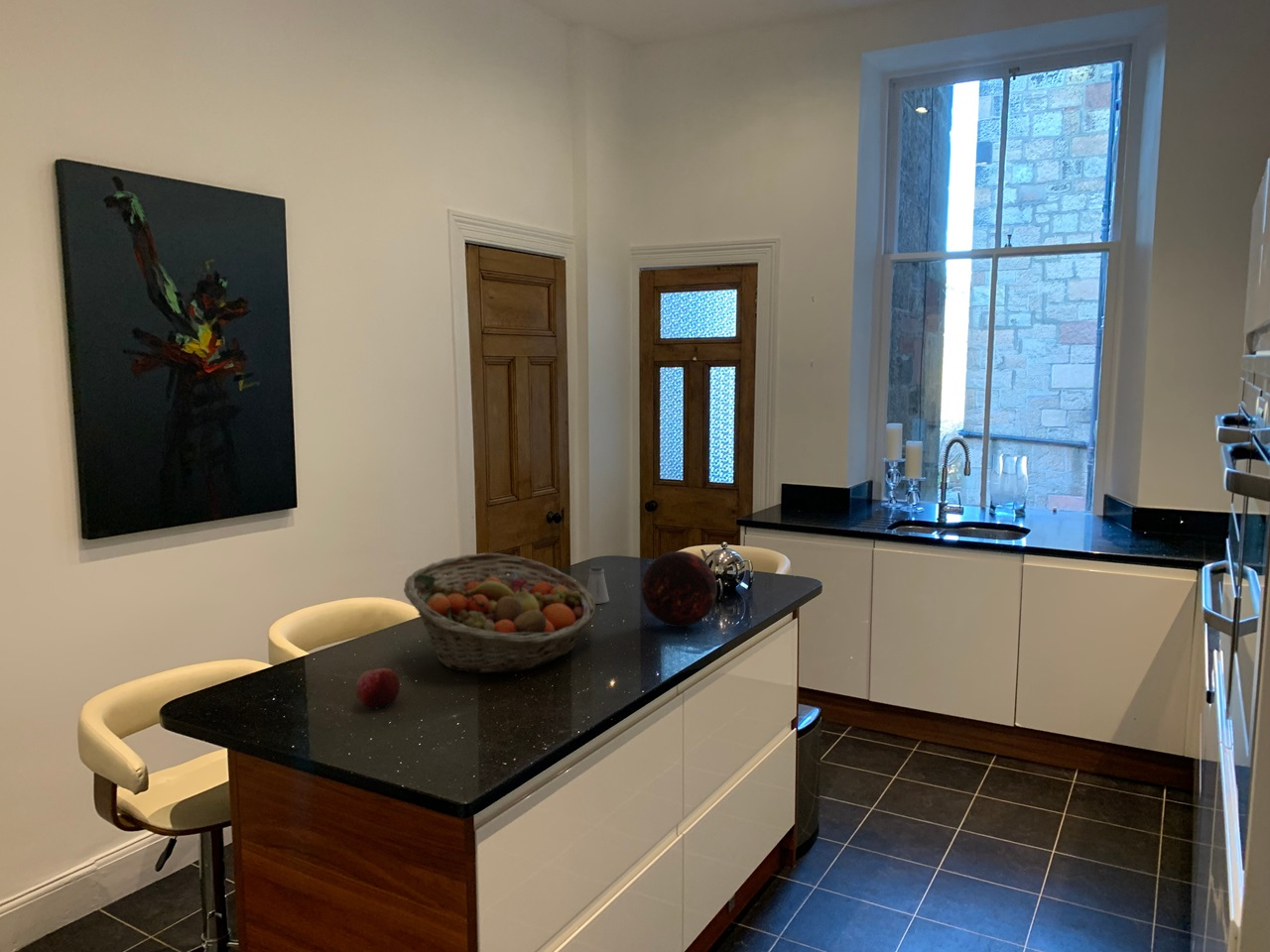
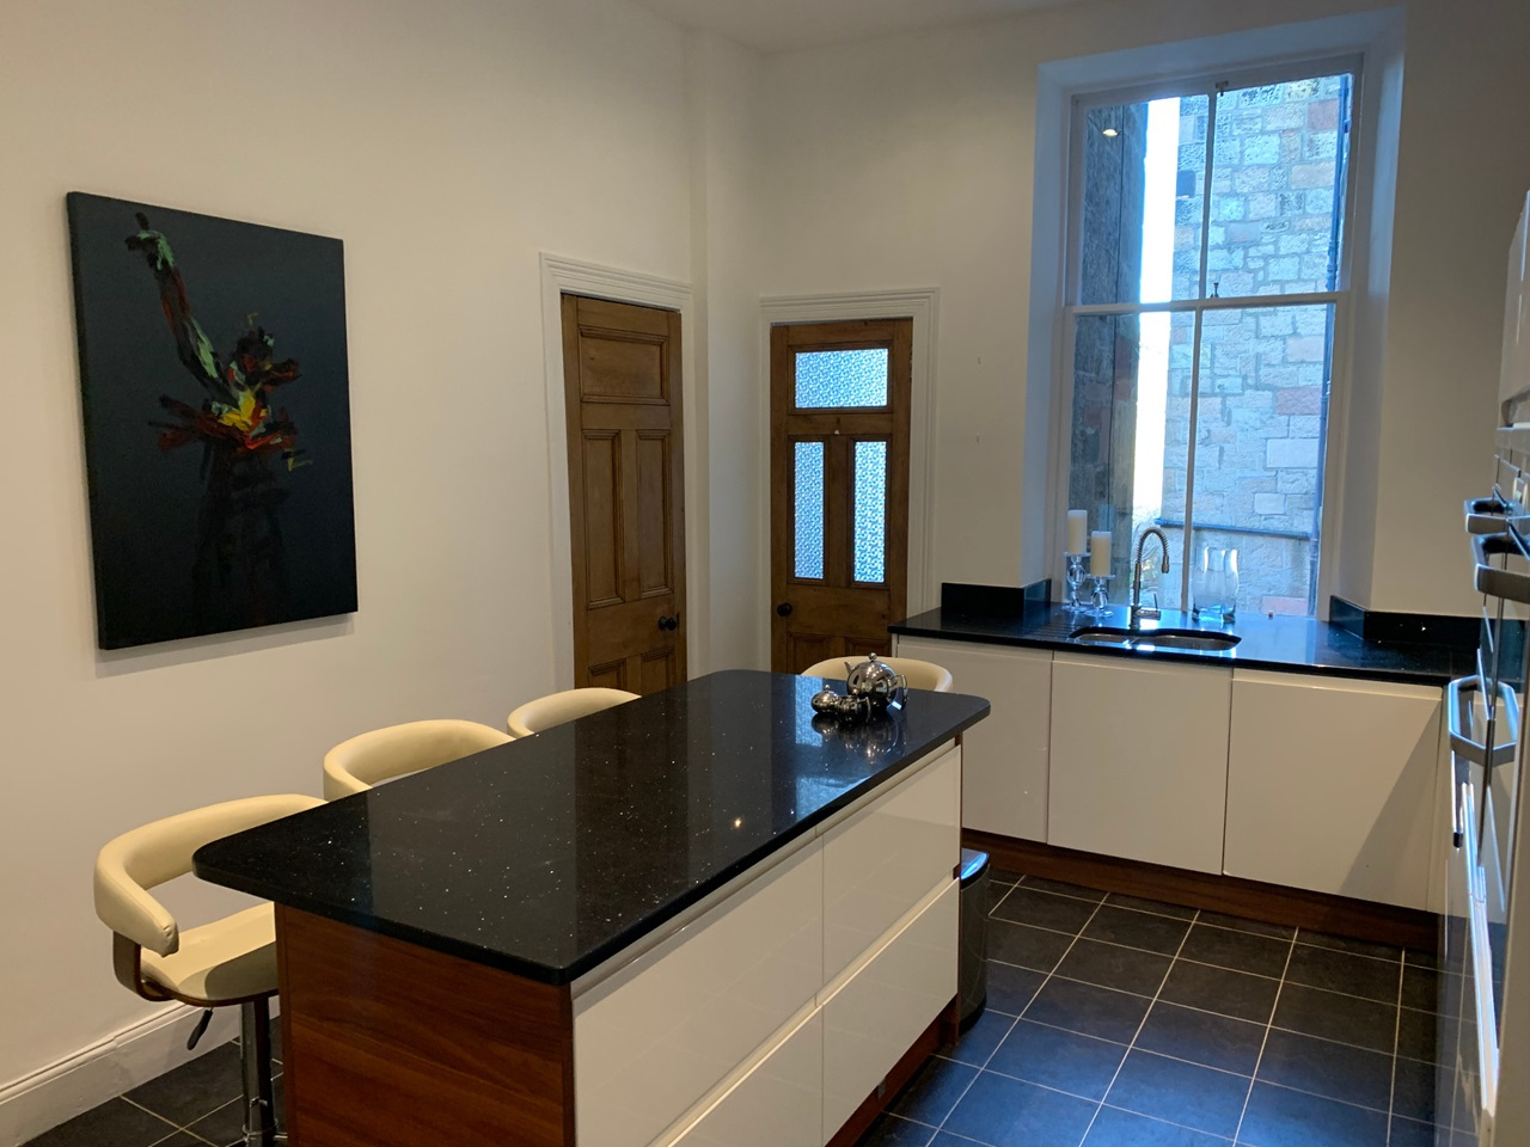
- decorative orb (679, 588)
- fruit basket (502, 609)
- saltshaker (596, 584)
- apple (377, 686)
